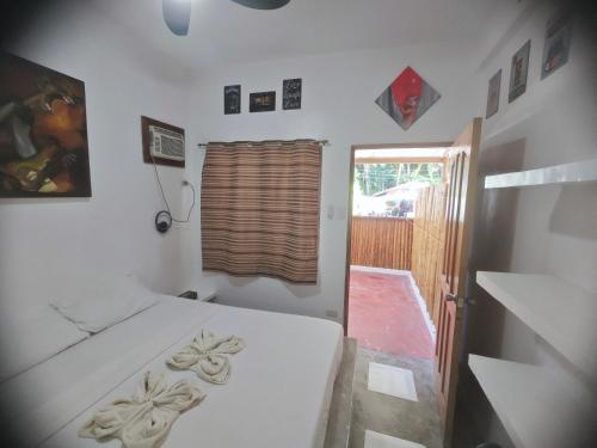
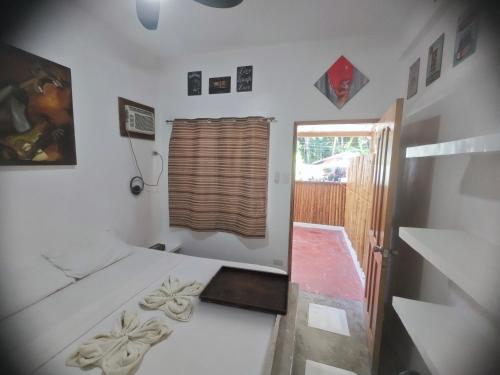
+ serving tray (248, 286)
